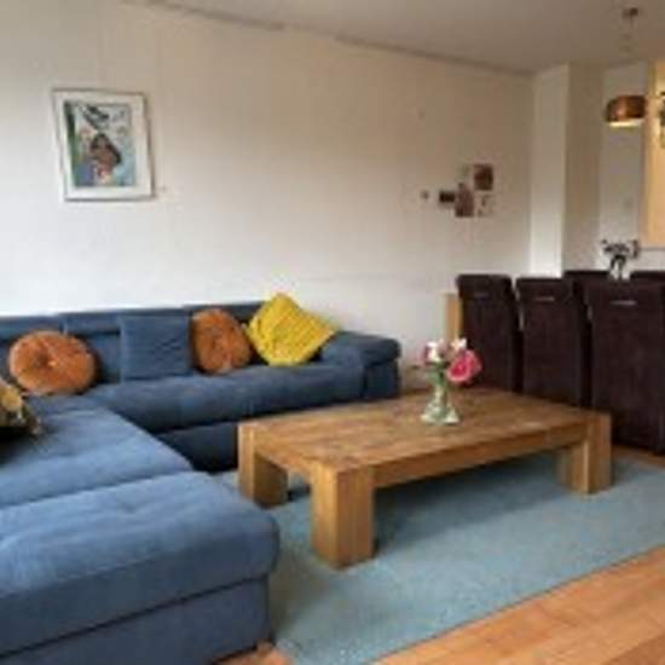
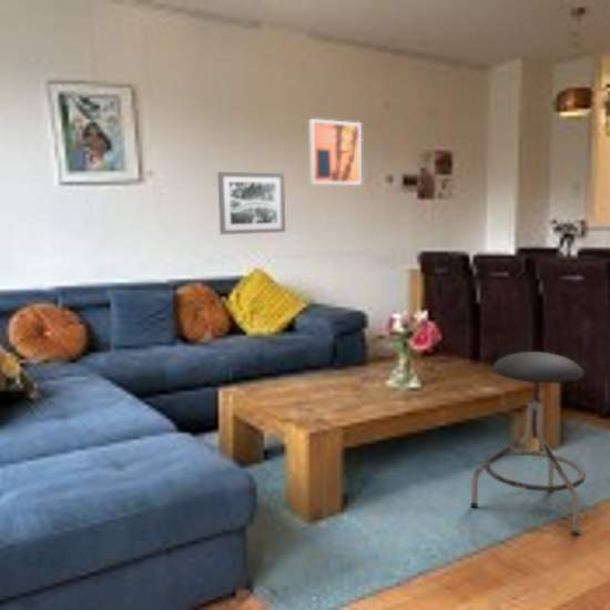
+ wall art (252, 203)
+ stool (539, 435)
+ wall art (335, 152)
